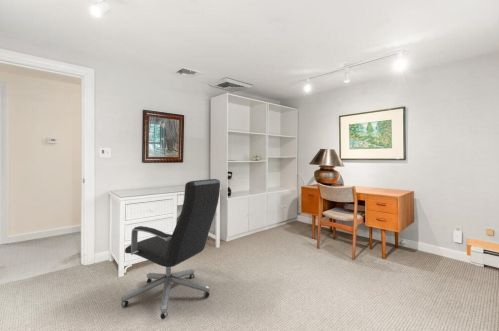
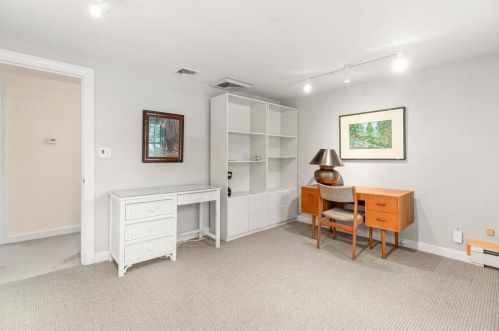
- office chair (173, 236)
